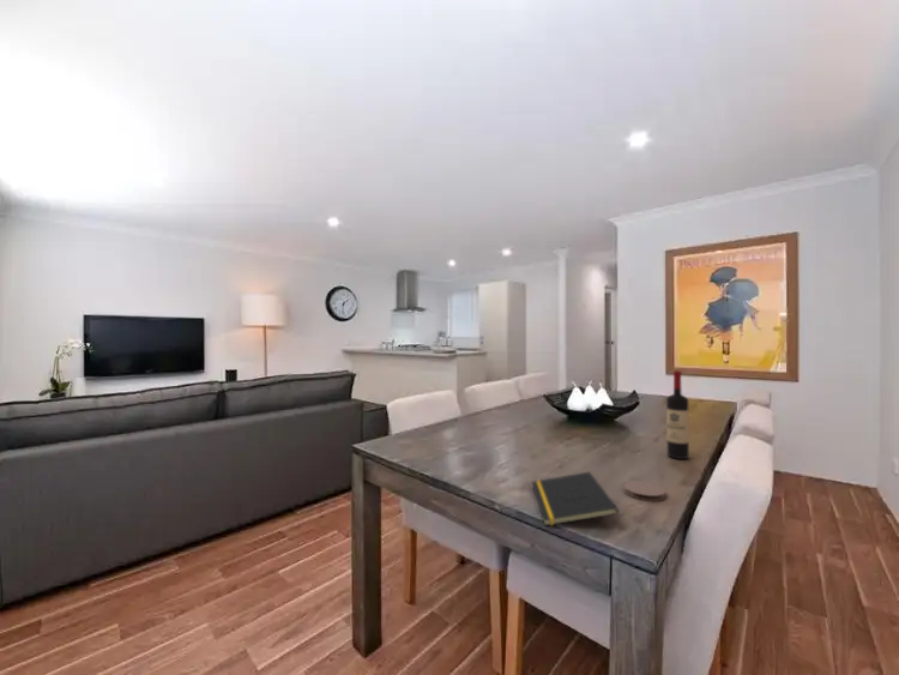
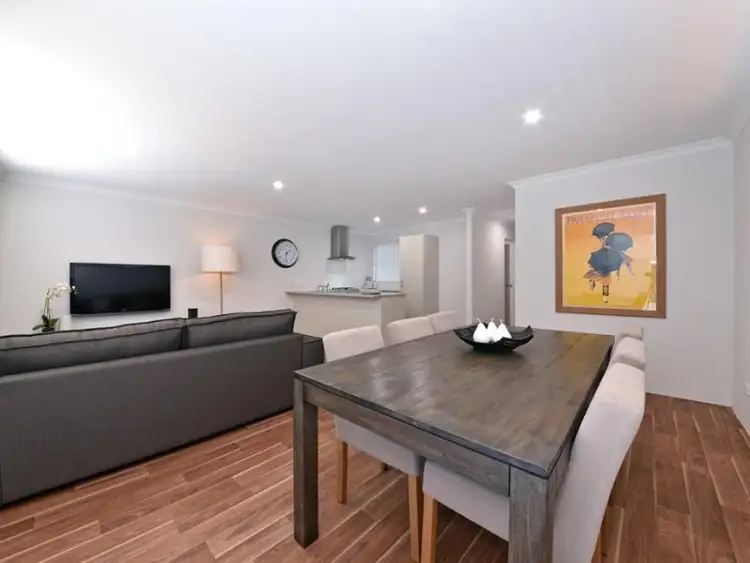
- notepad (569, 495)
- coaster (644, 490)
- wine bottle (677, 414)
